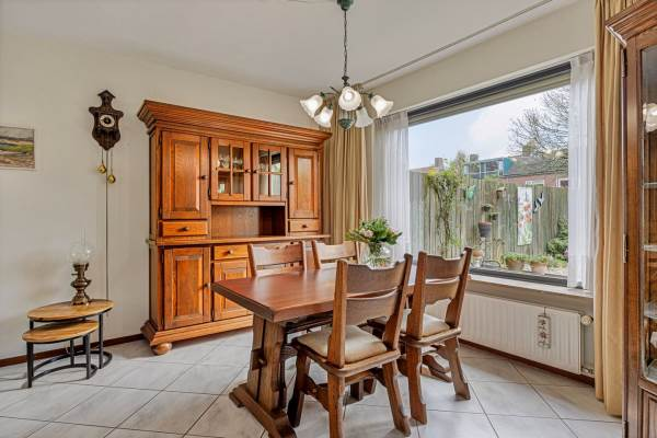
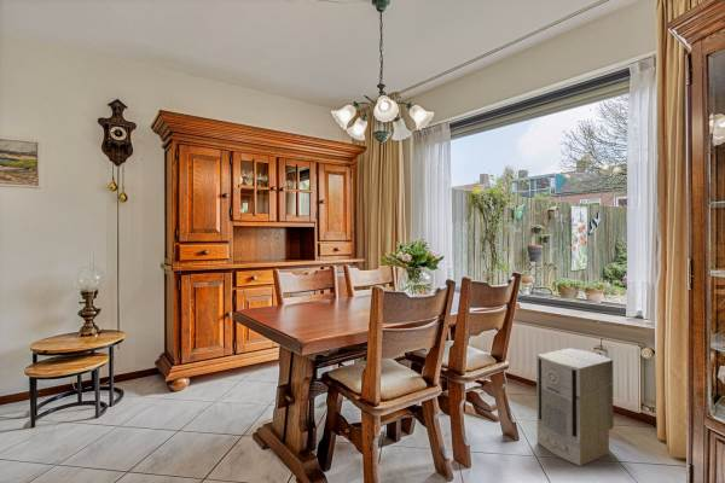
+ air purifier (574, 401)
